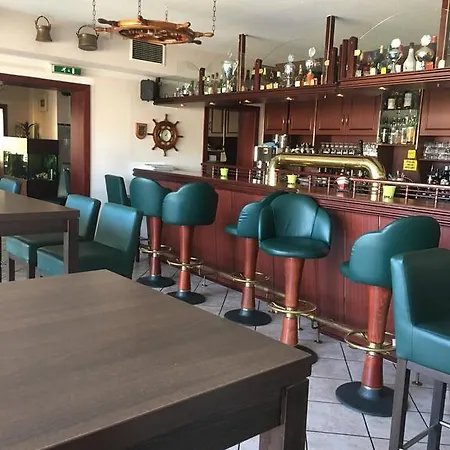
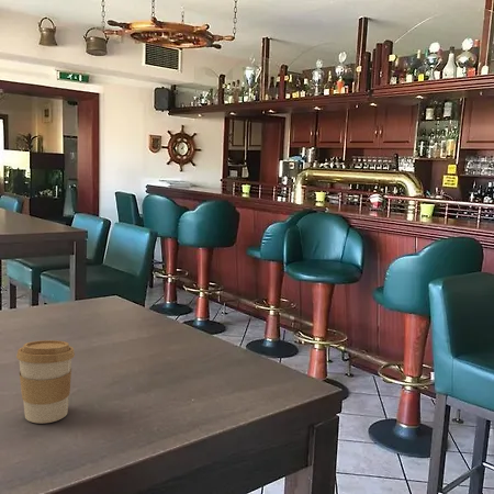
+ coffee cup (46, 378)
